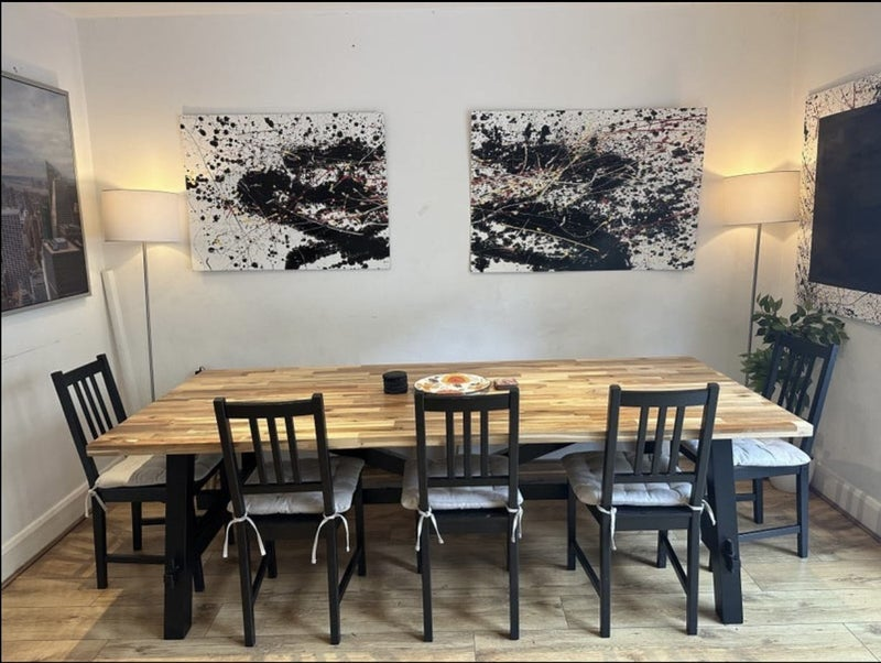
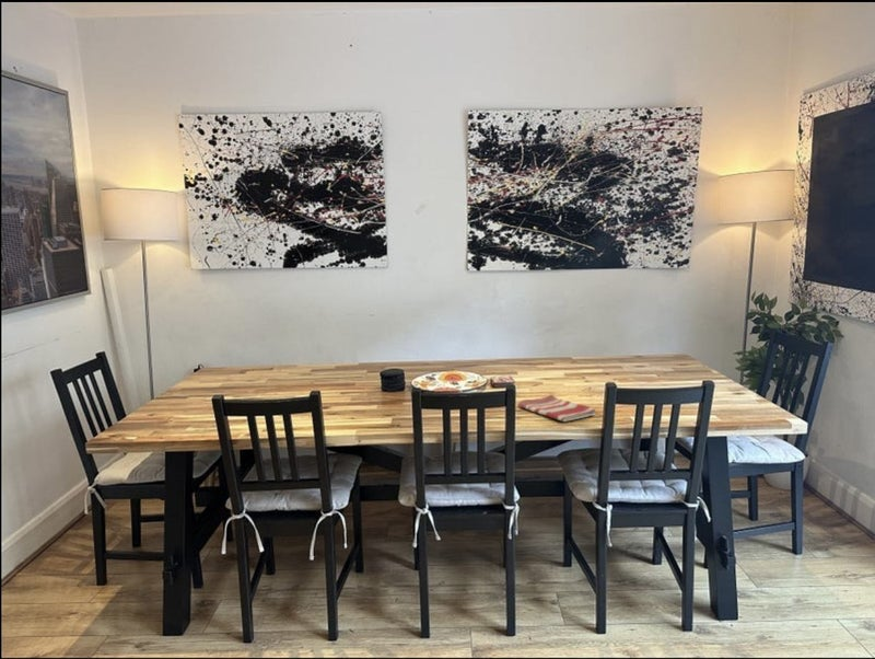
+ dish towel (556, 407)
